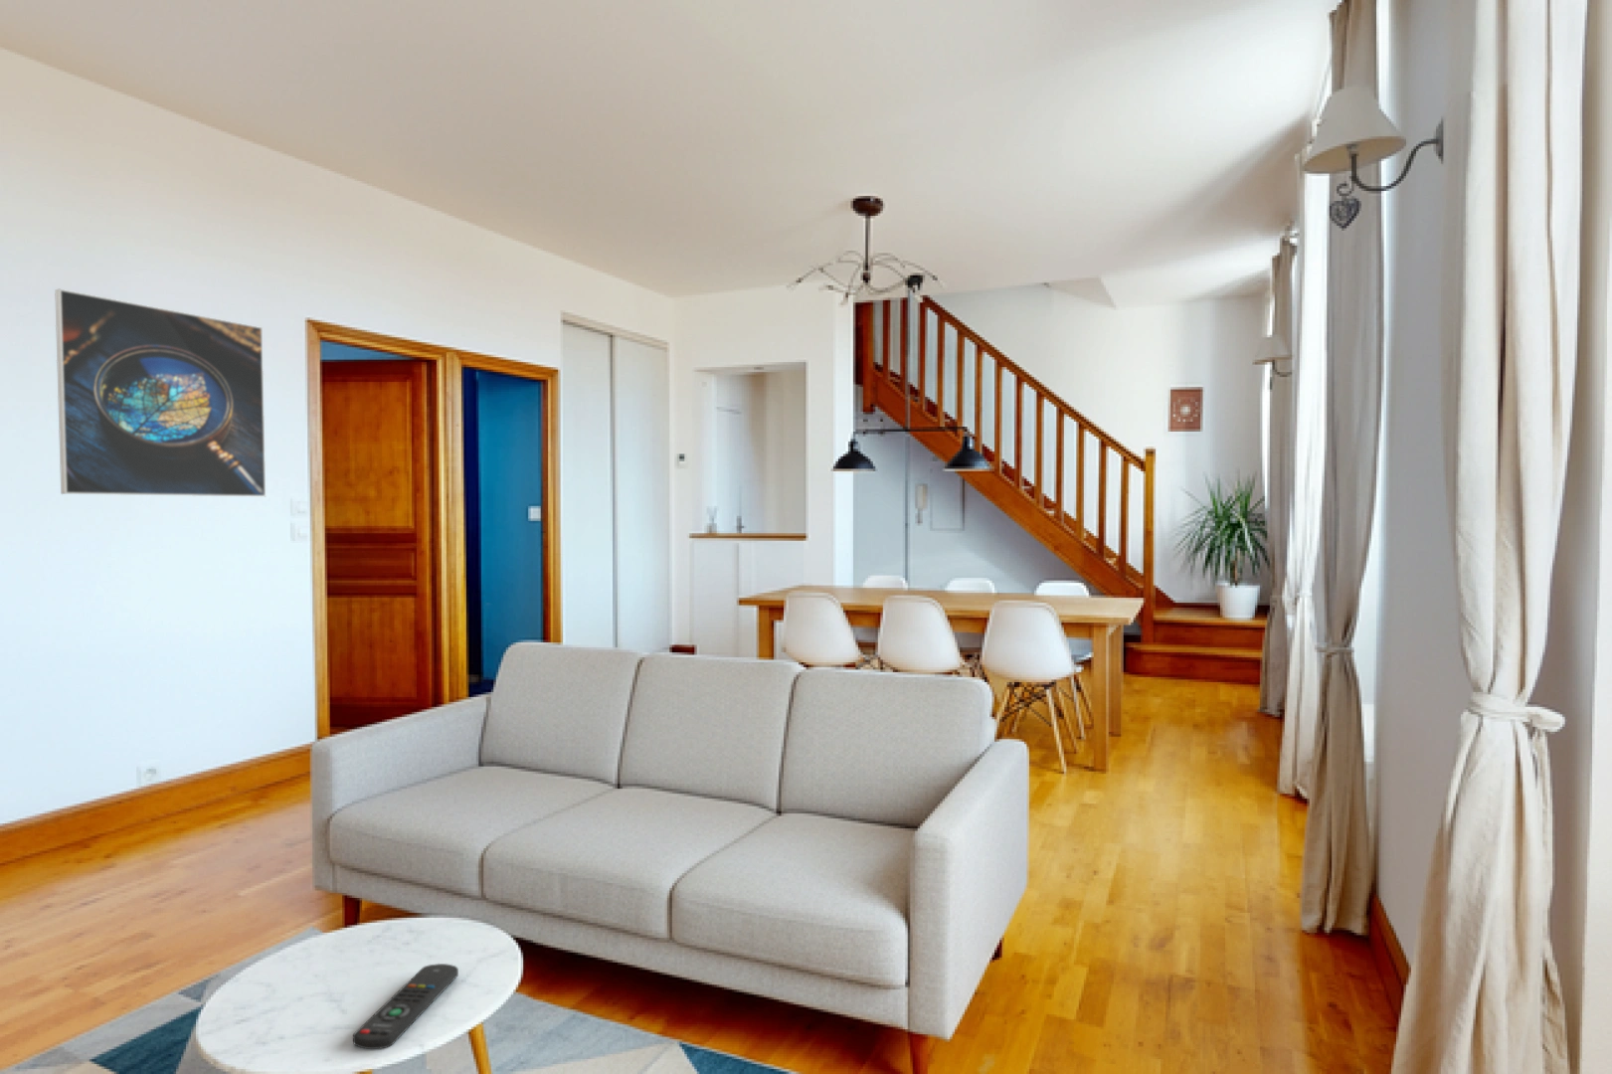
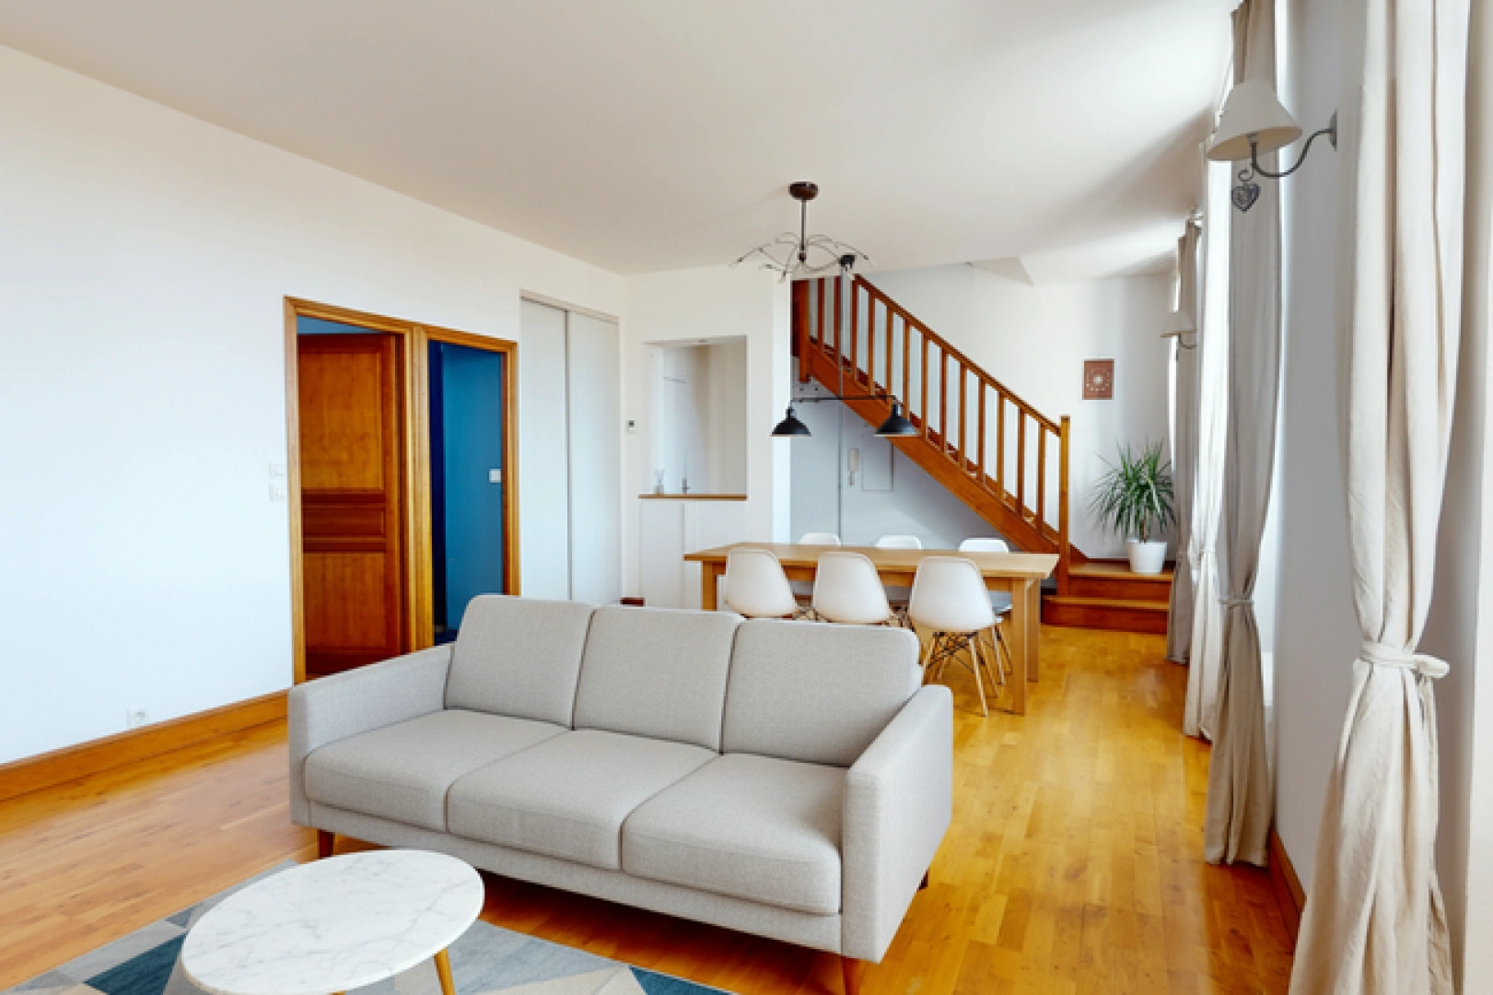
- remote control (409, 1002)
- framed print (170, 403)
